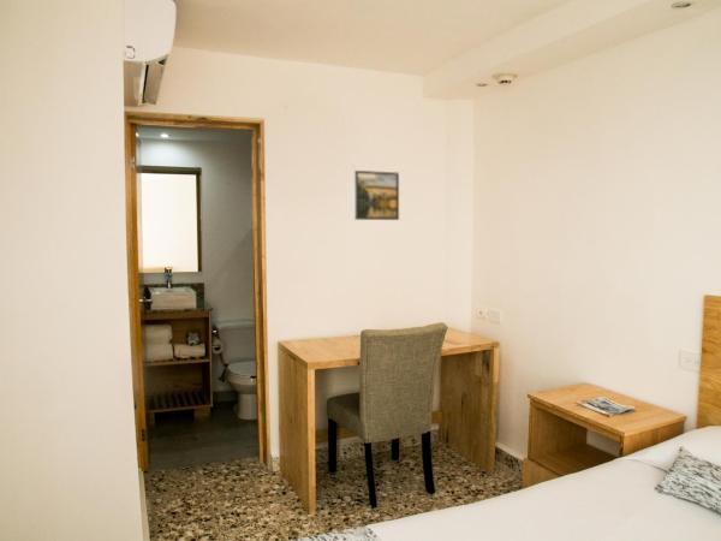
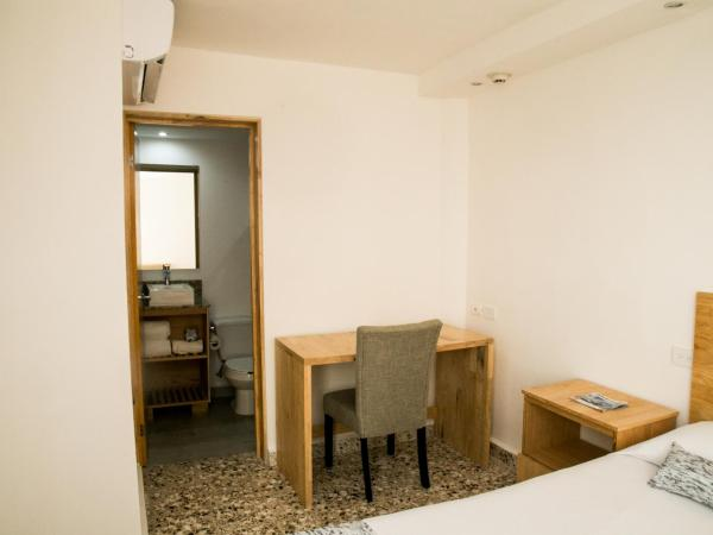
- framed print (376, 195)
